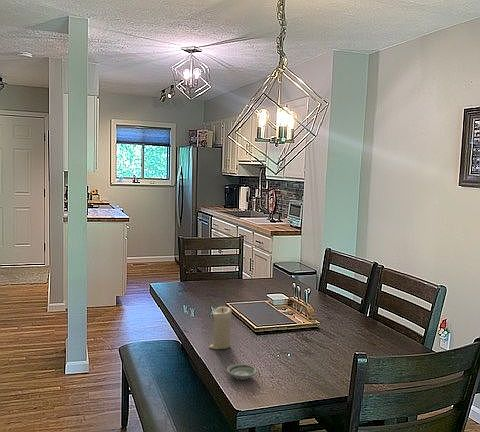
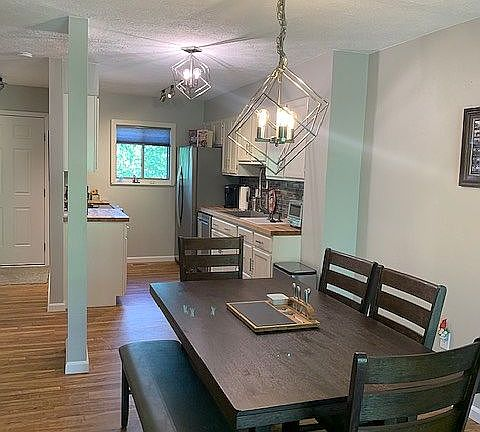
- candle (221, 327)
- saucer (241, 373)
